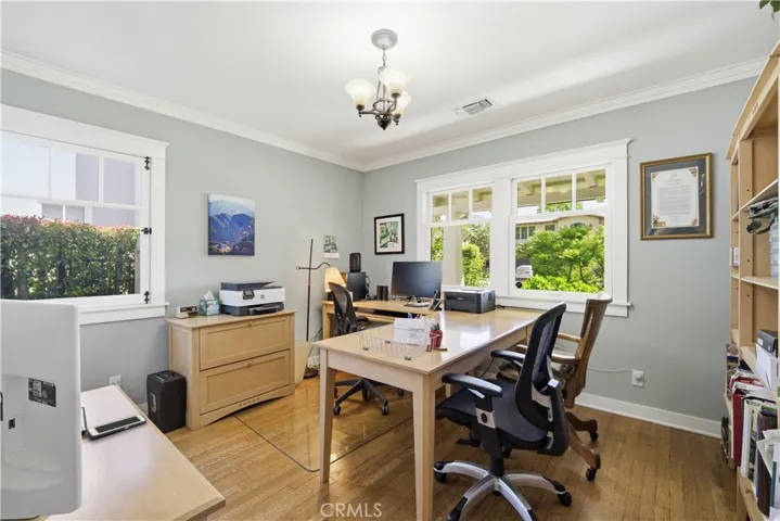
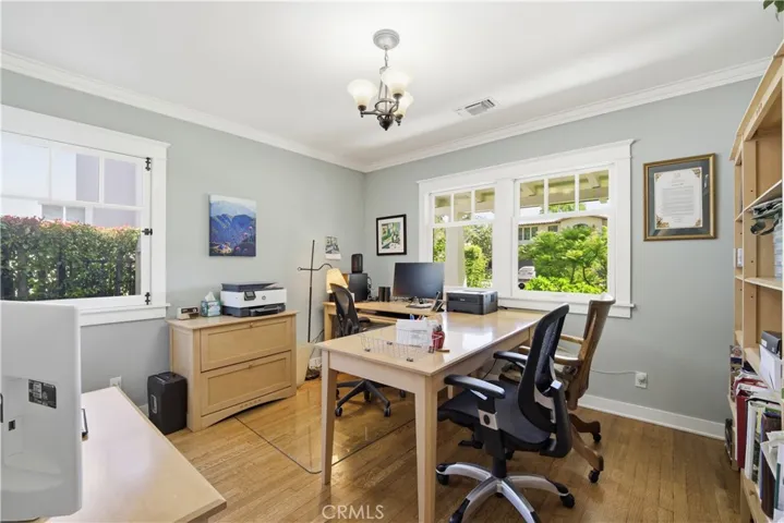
- cell phone (117, 425)
